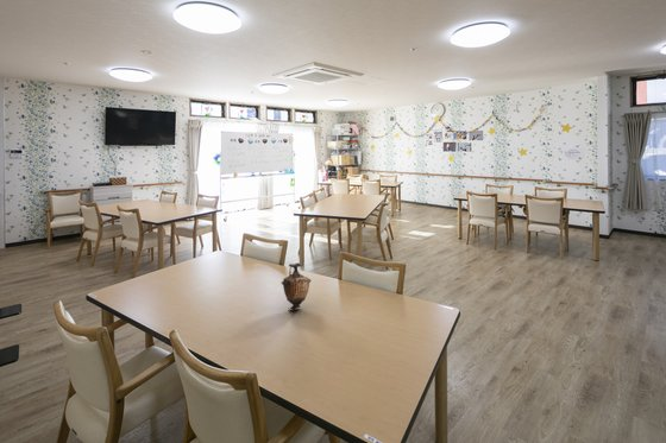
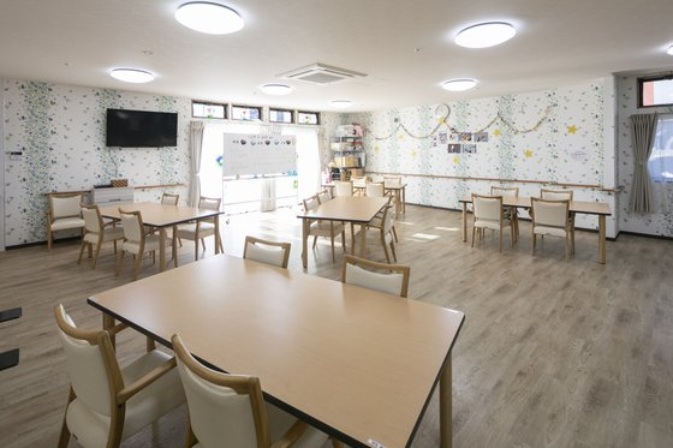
- vase (295, 285)
